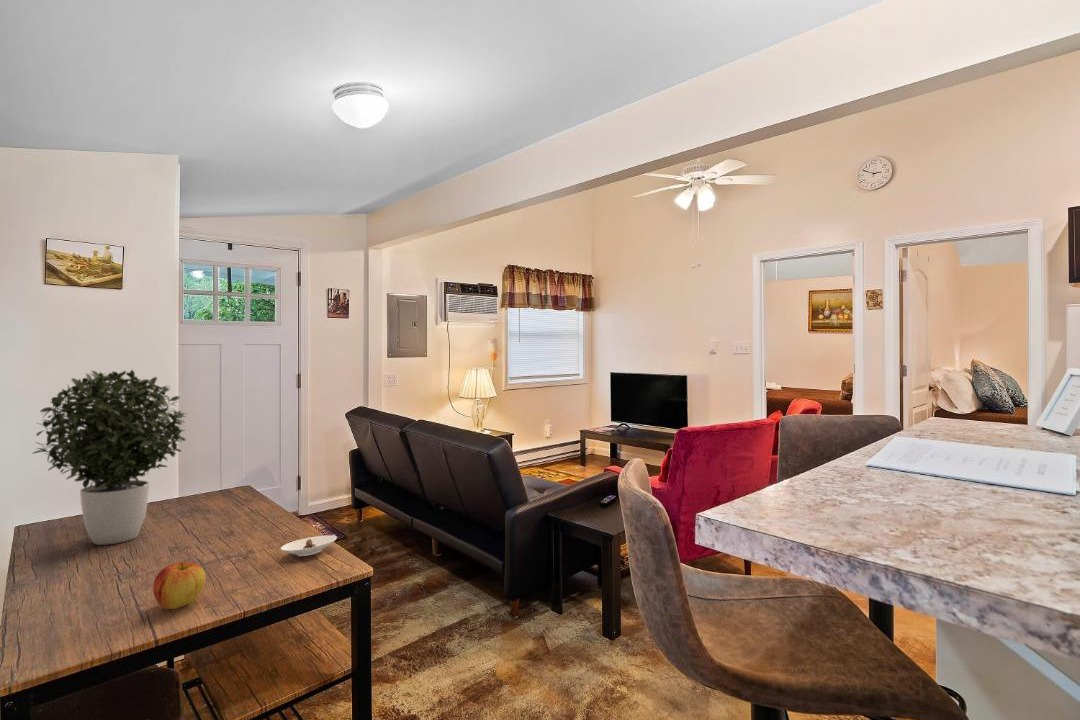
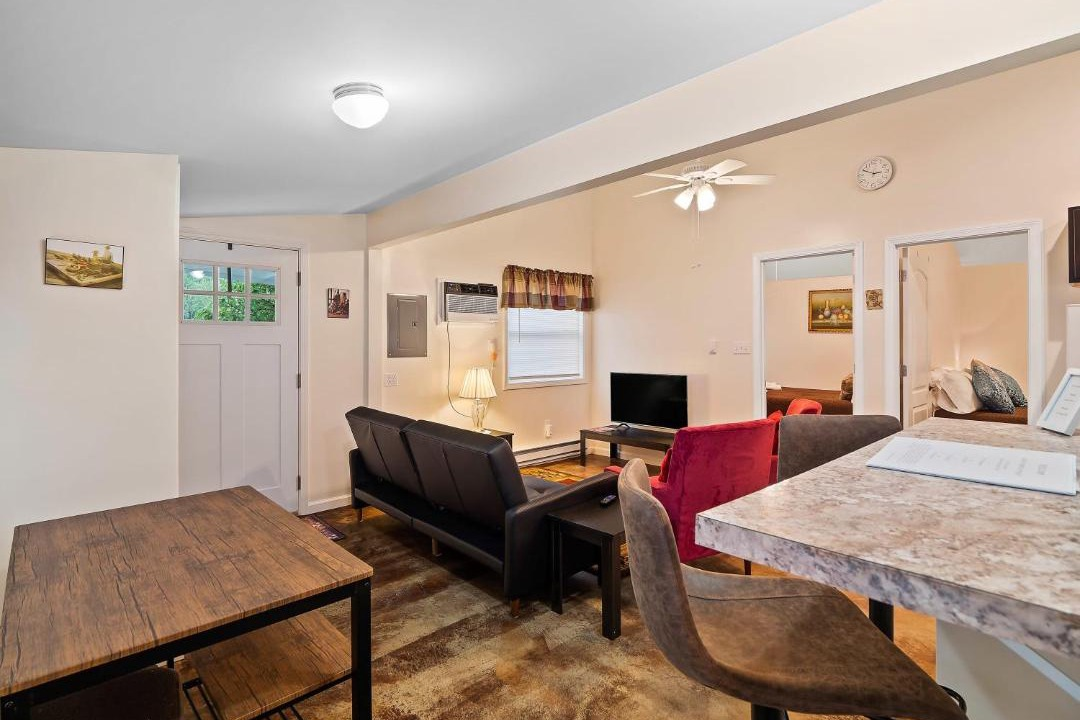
- saucer (309, 546)
- potted plant (113, 454)
- apple (179, 582)
